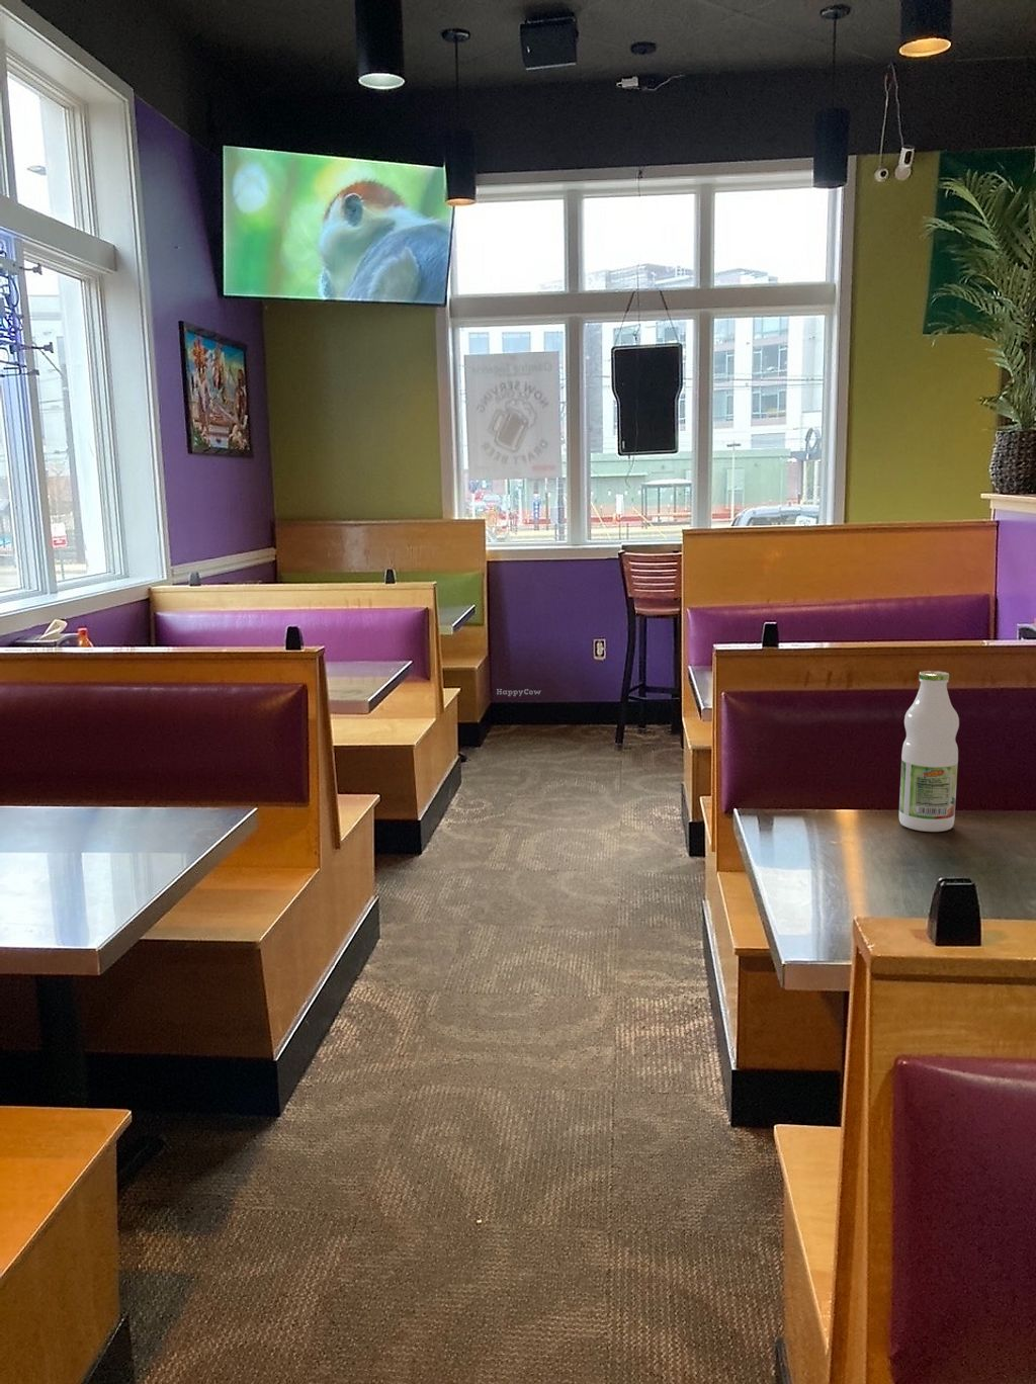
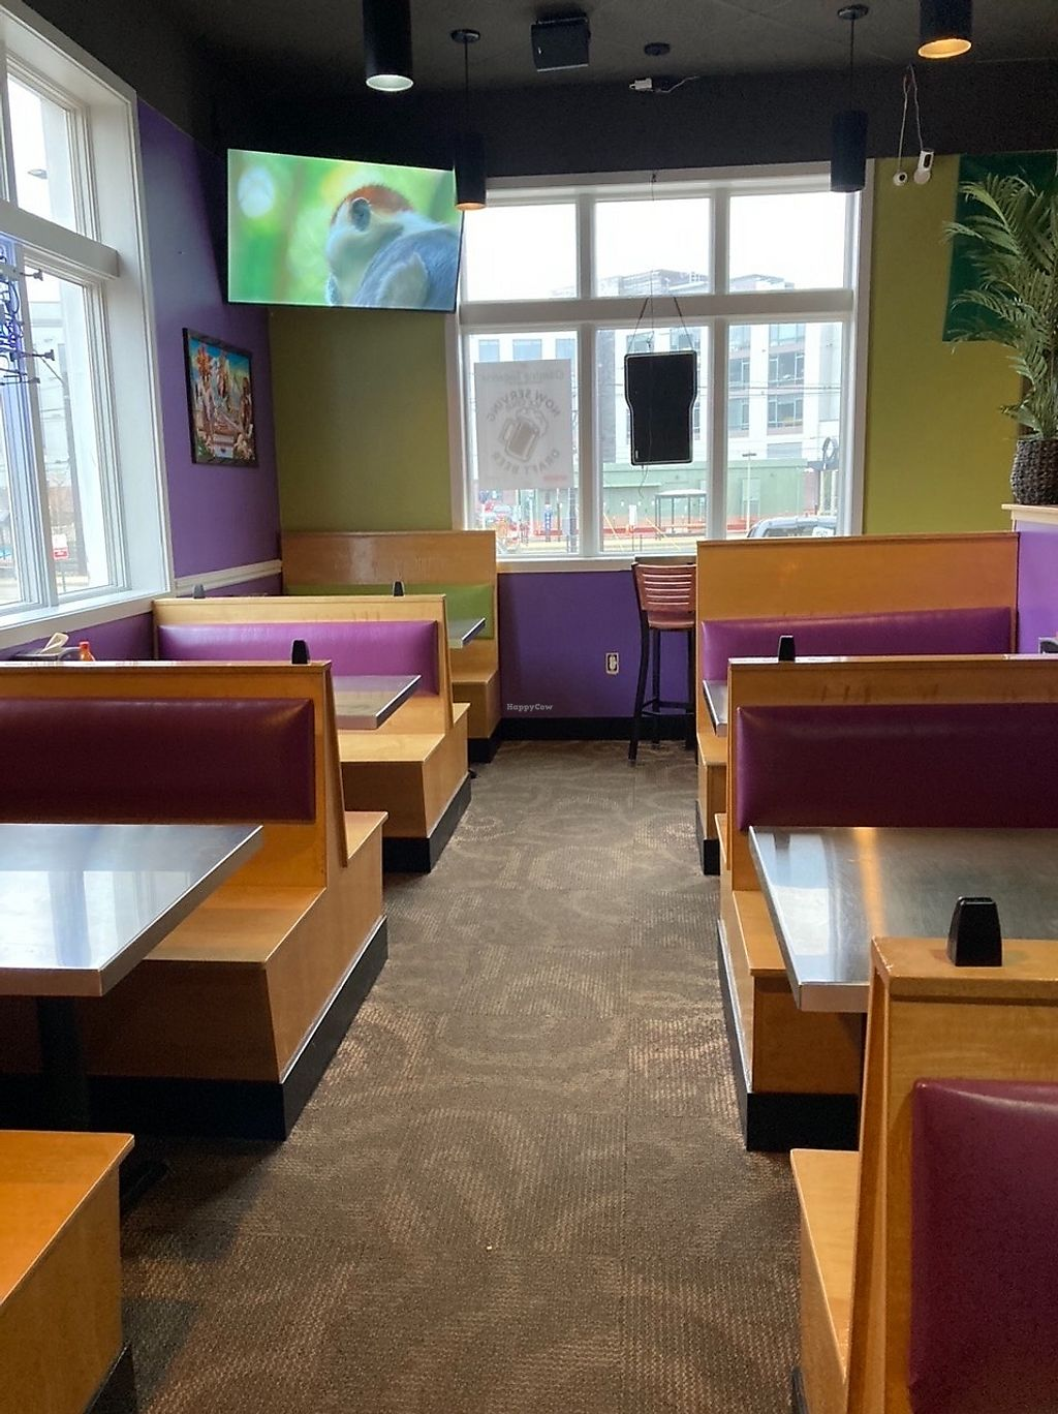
- beverage bottle (929, 750)
